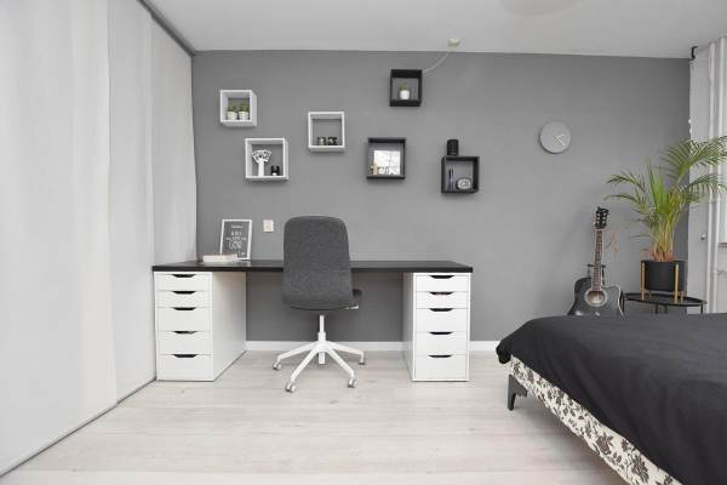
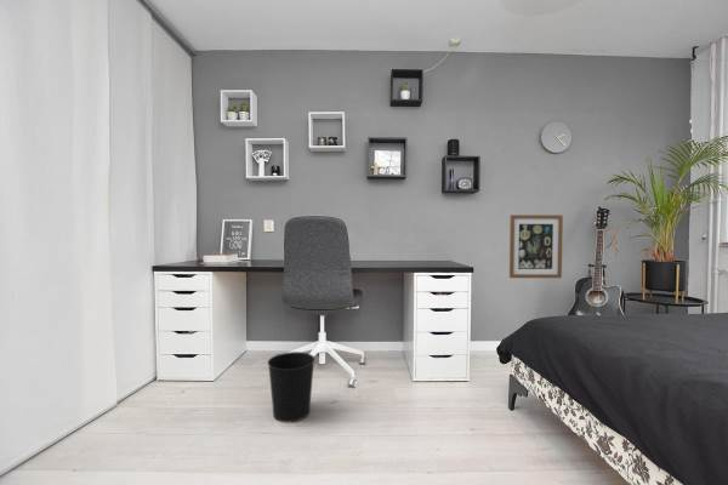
+ wastebasket (291, 386)
+ wall art (535, 246)
